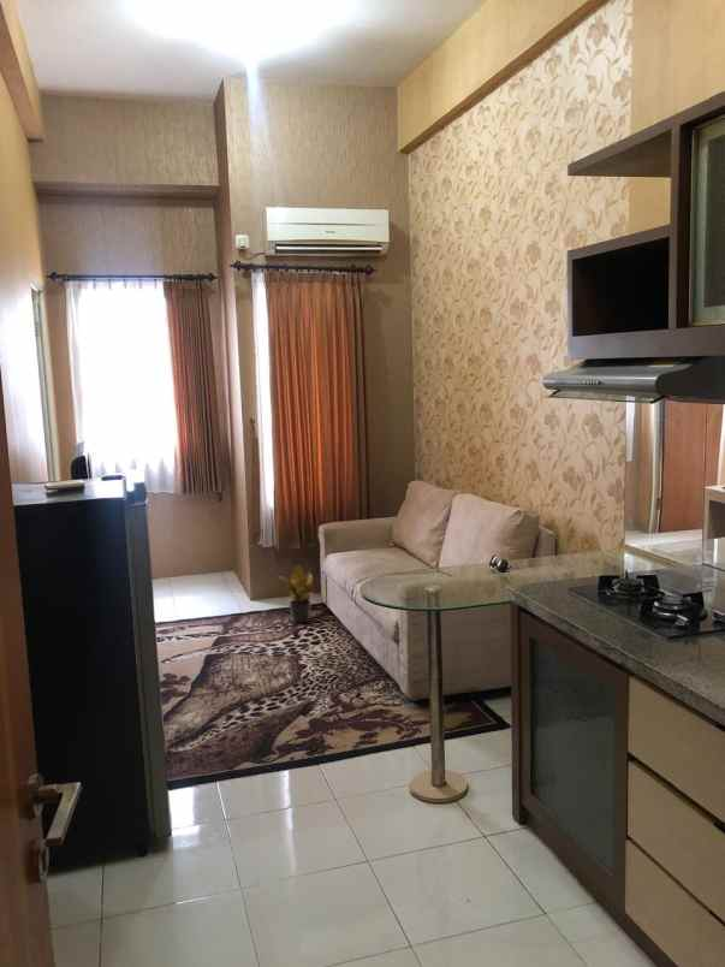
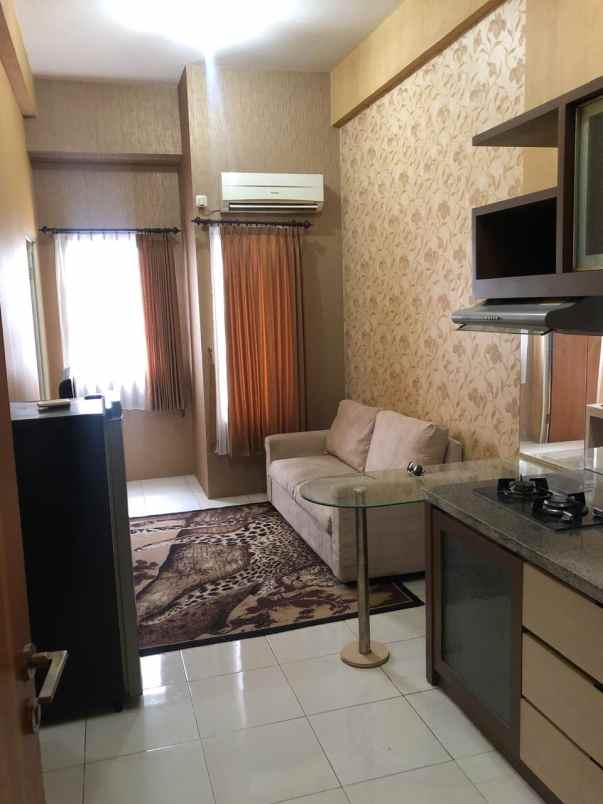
- potted plant (298, 593)
